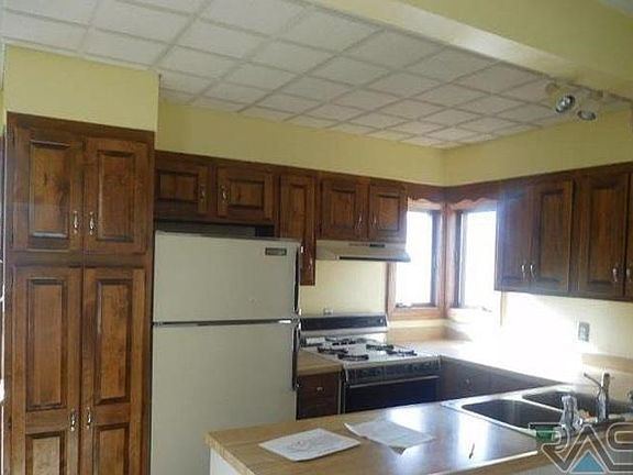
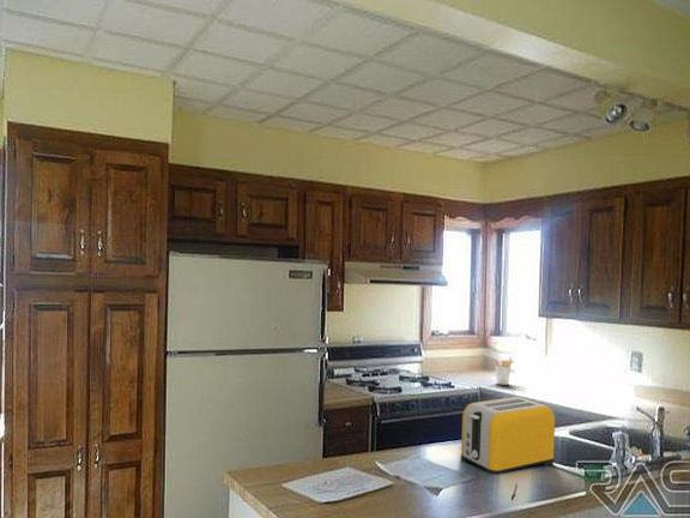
+ toaster (506, 433)
+ utensil holder (503, 371)
